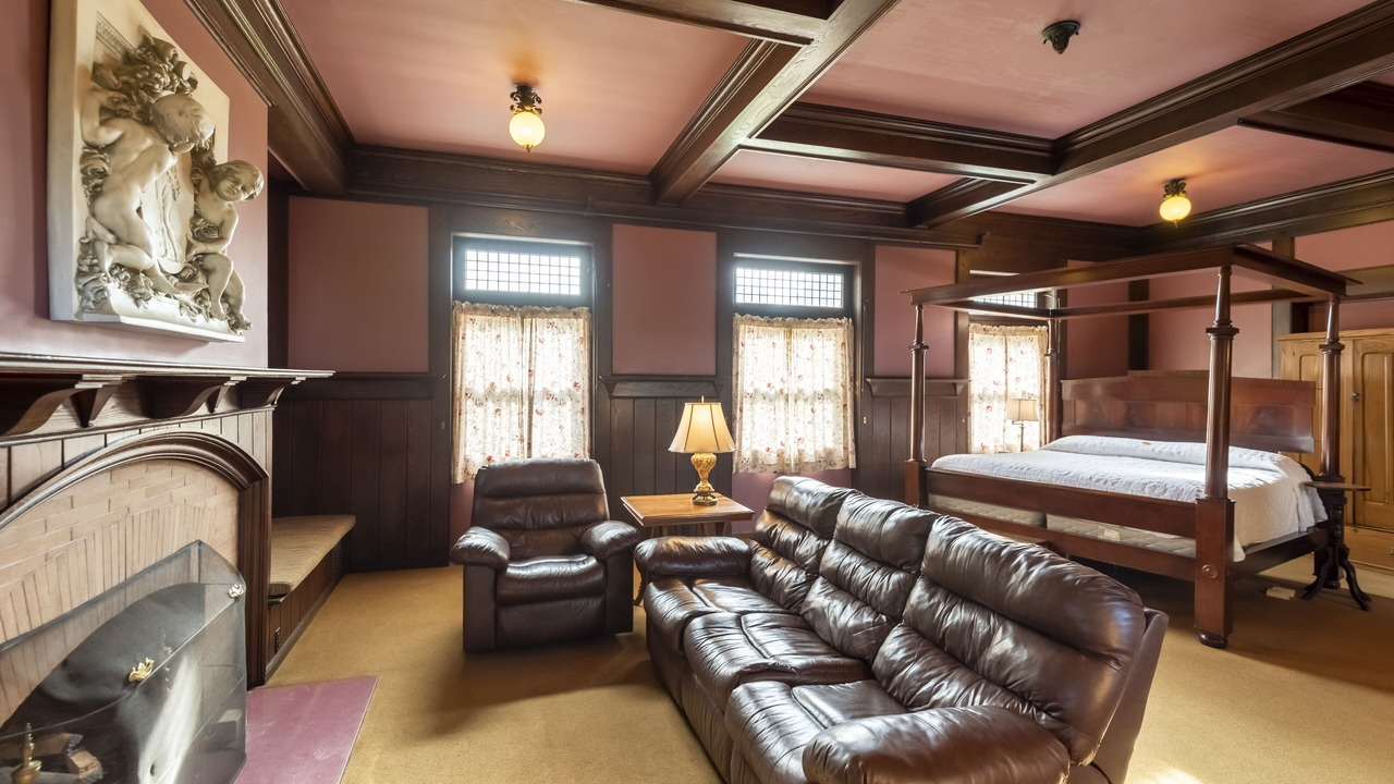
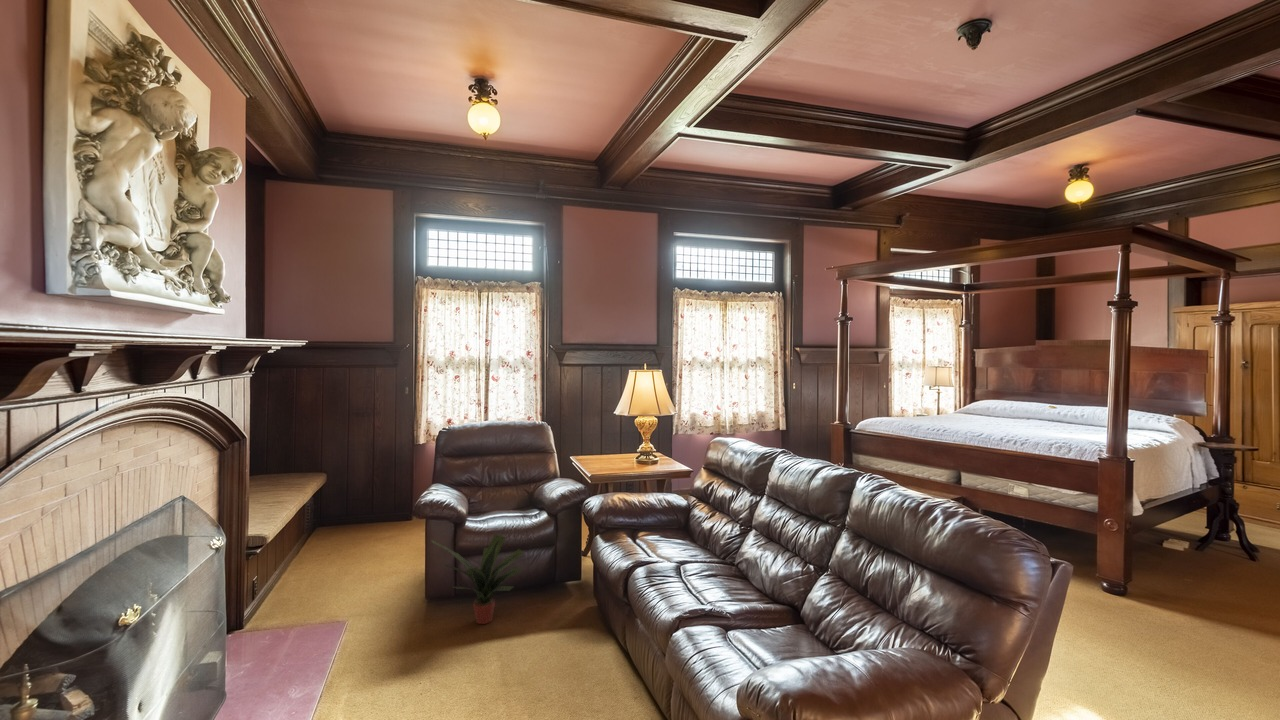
+ potted plant (478, 578)
